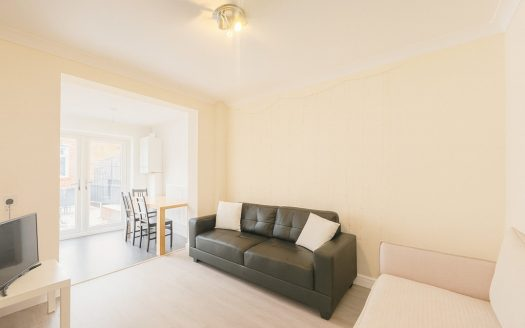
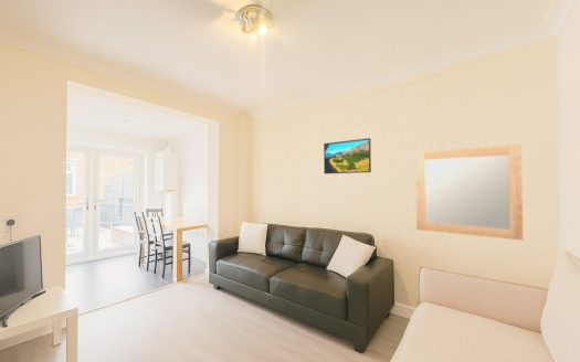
+ home mirror (463, 191)
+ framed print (346, 157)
